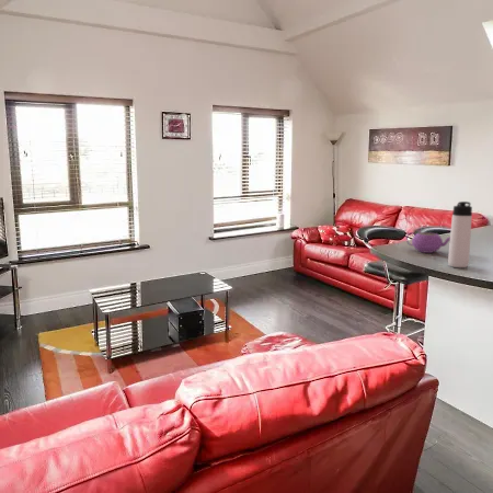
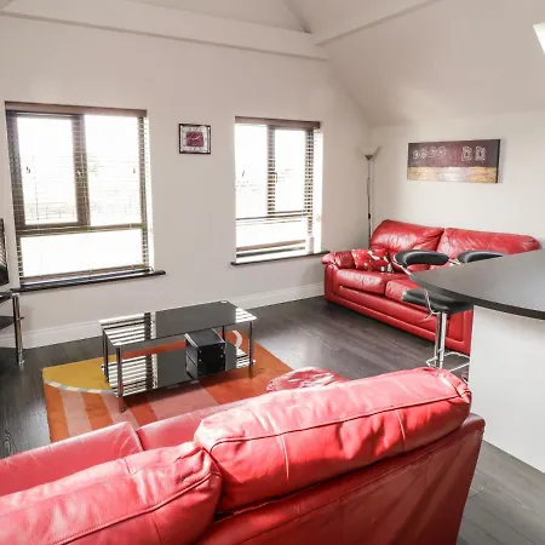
- teapot (428, 242)
- thermos bottle (460, 233)
